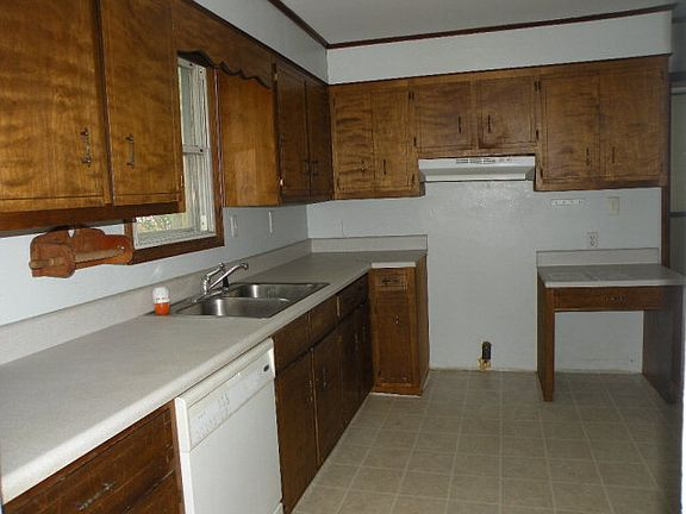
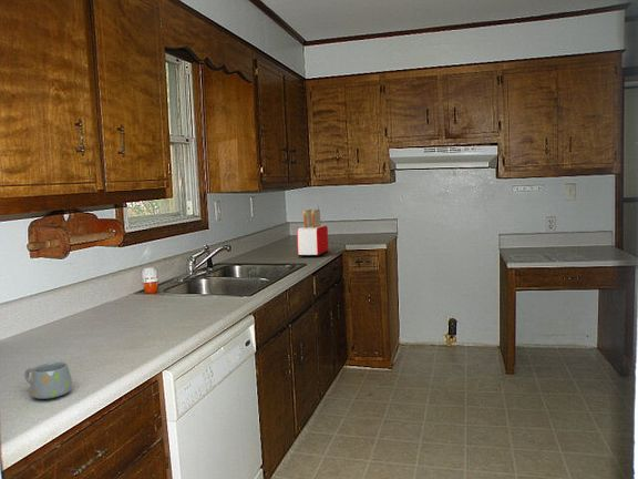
+ toaster (312, 232)
+ mug (45, 380)
